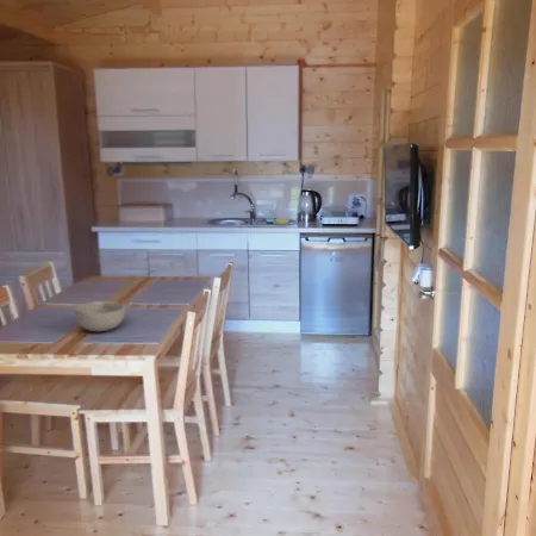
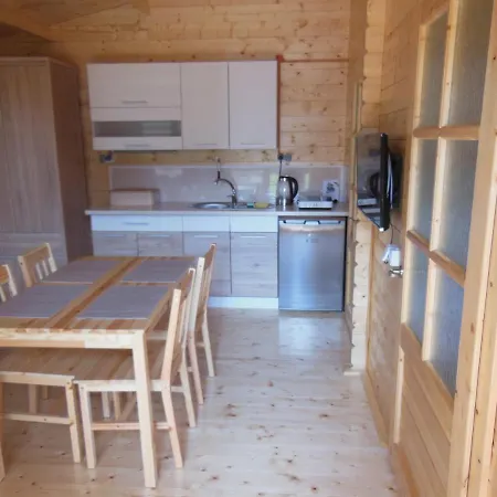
- bowl (100, 317)
